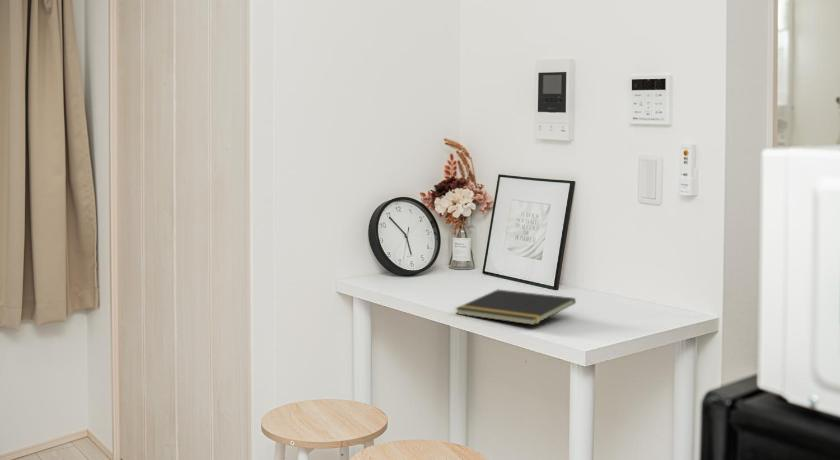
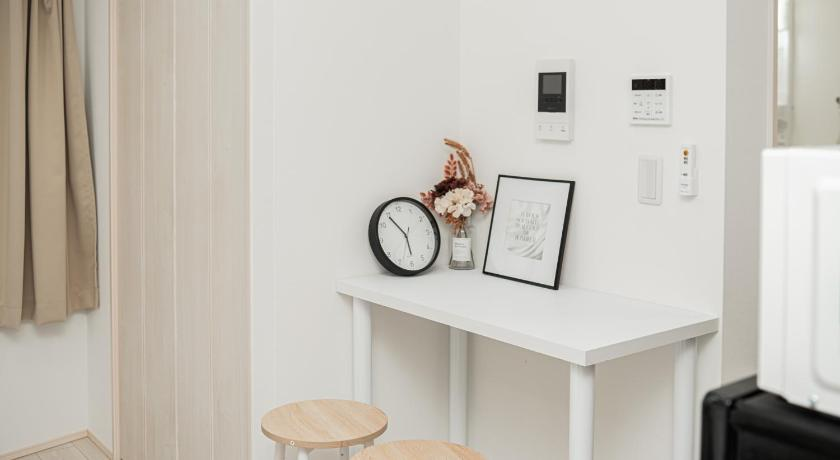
- notepad (514, 305)
